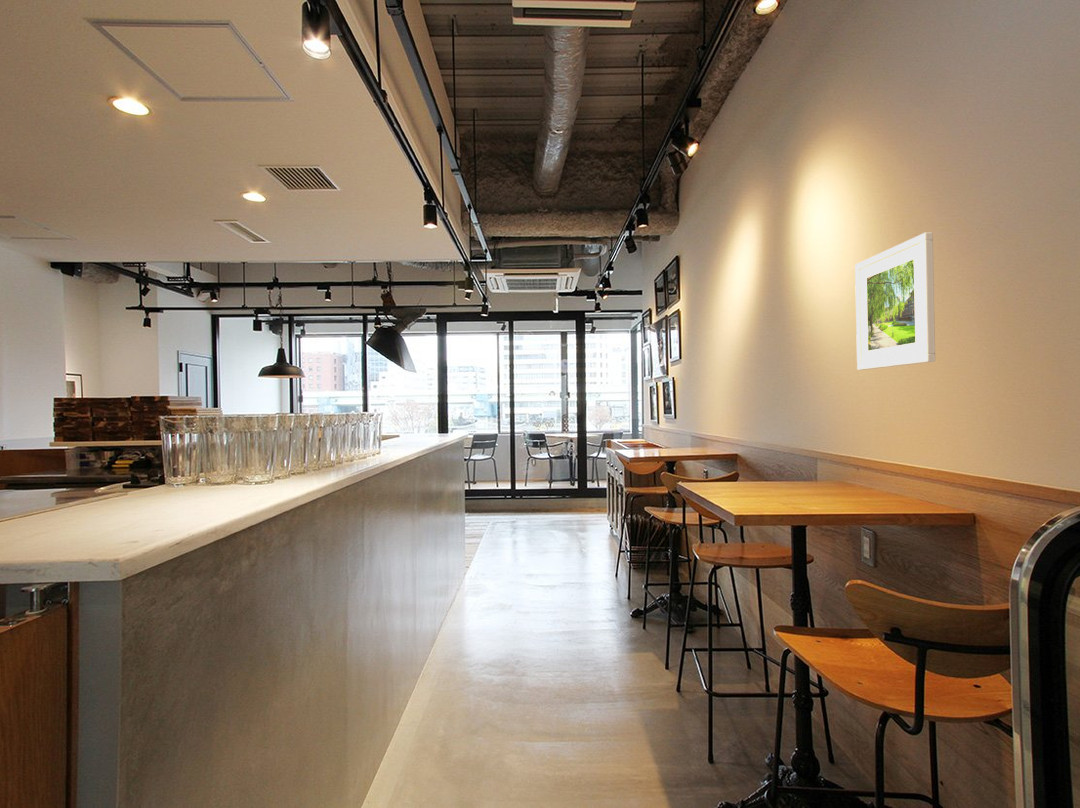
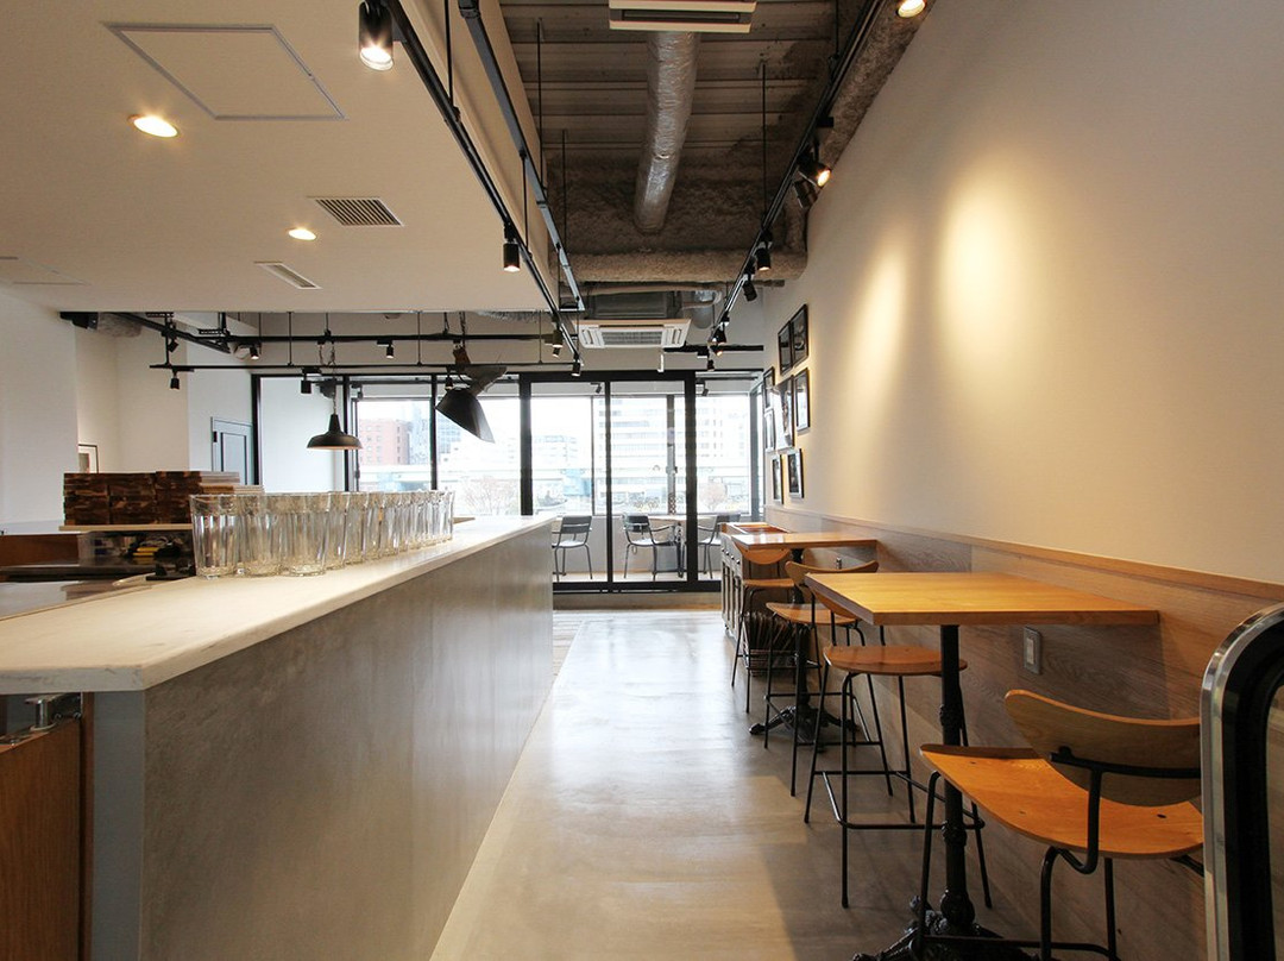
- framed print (891, 308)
